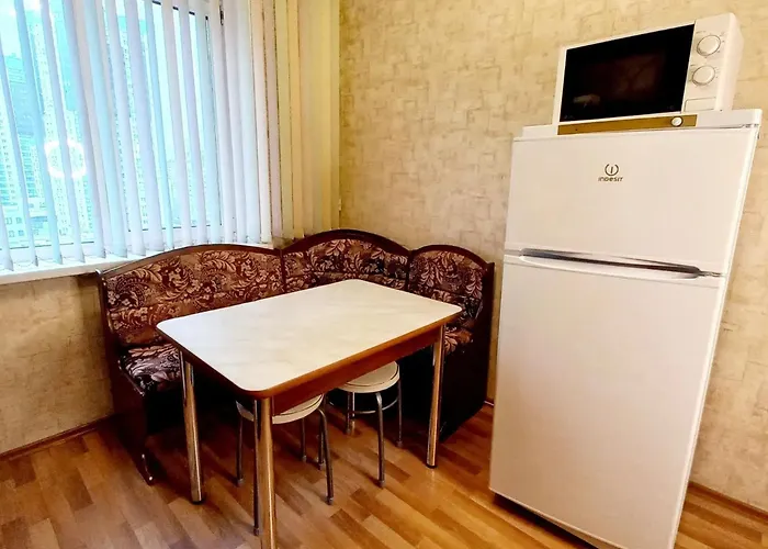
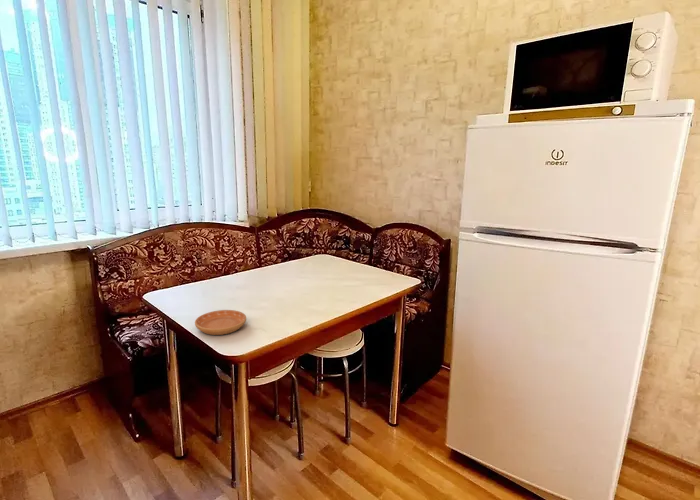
+ saucer (221, 322)
